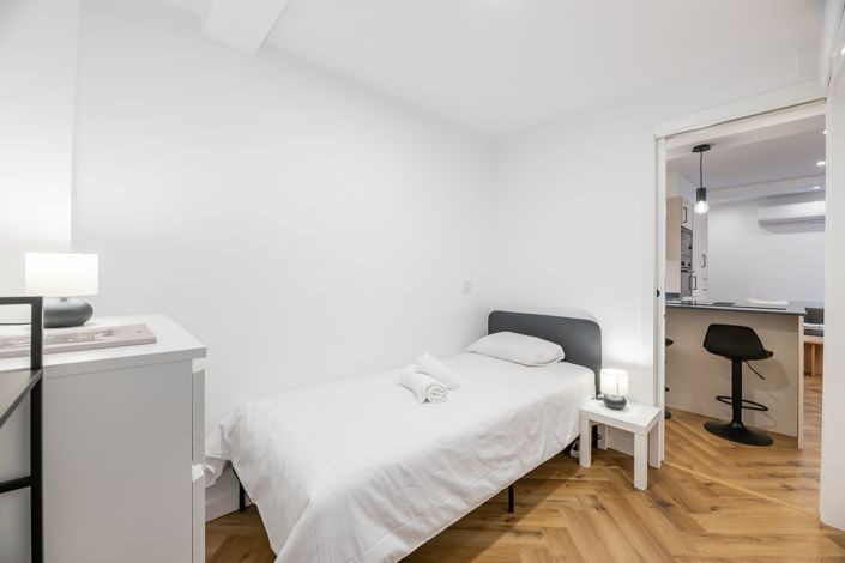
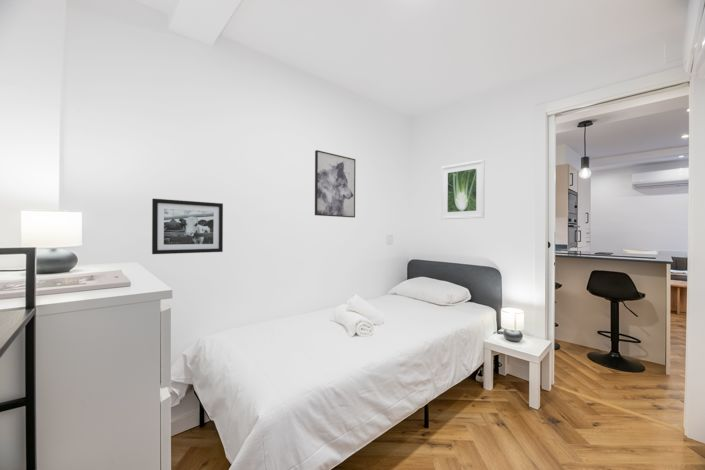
+ picture frame (189, 227)
+ wall art (336, 185)
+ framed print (461, 191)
